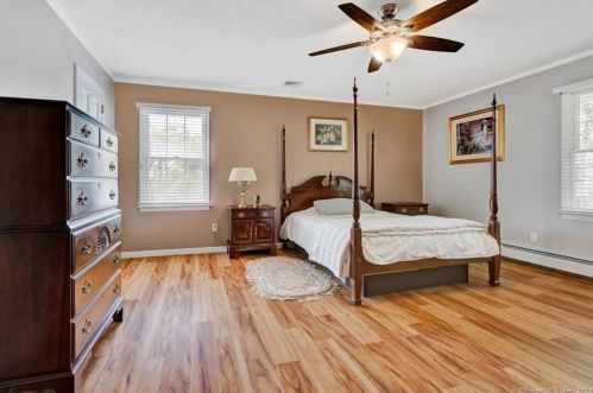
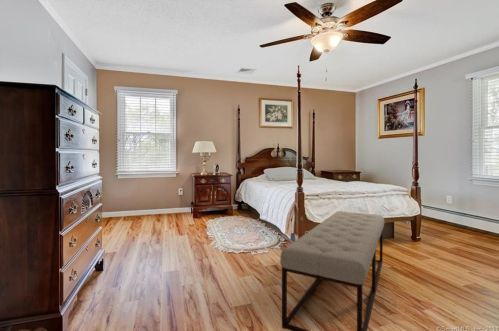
+ bench (344, 257)
